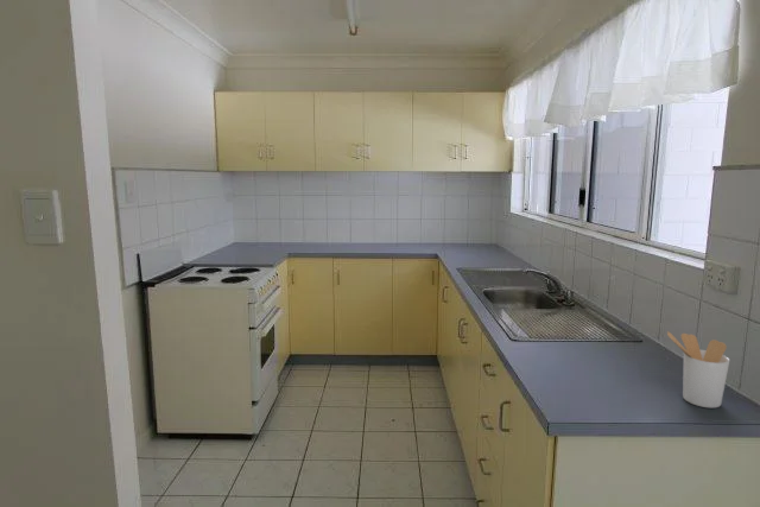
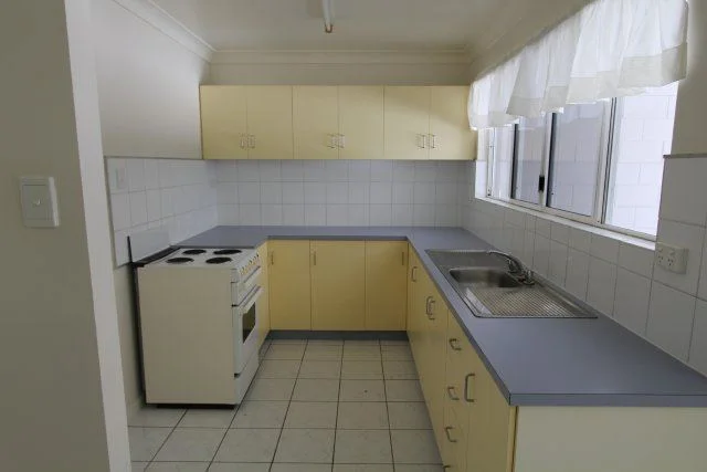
- utensil holder (694, 366)
